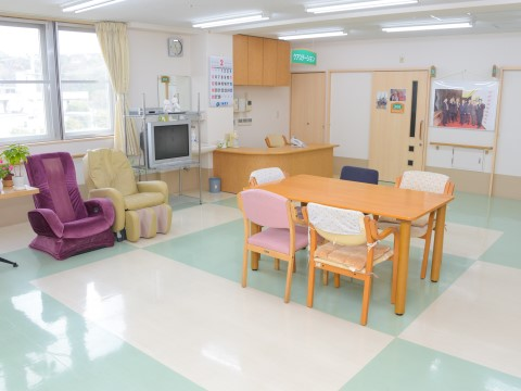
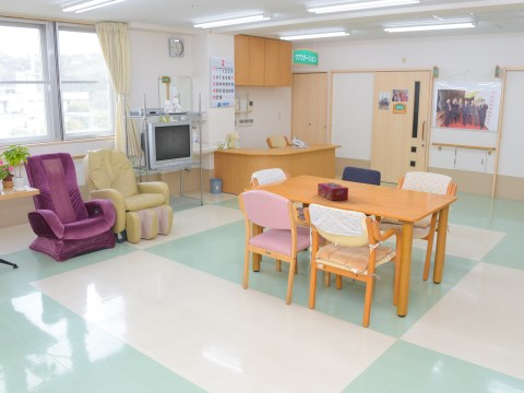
+ tissue box (332, 191)
